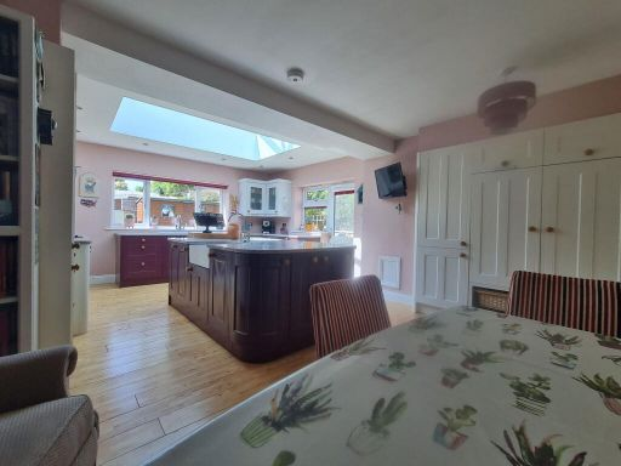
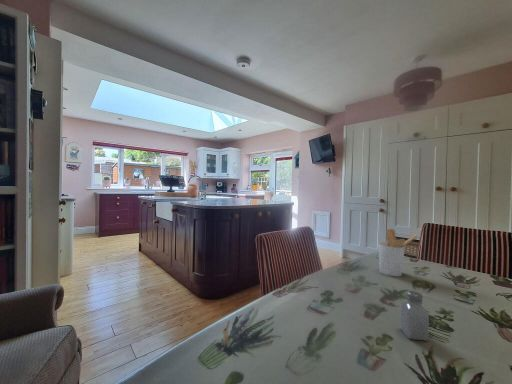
+ saltshaker (414, 313)
+ utensil holder (398, 252)
